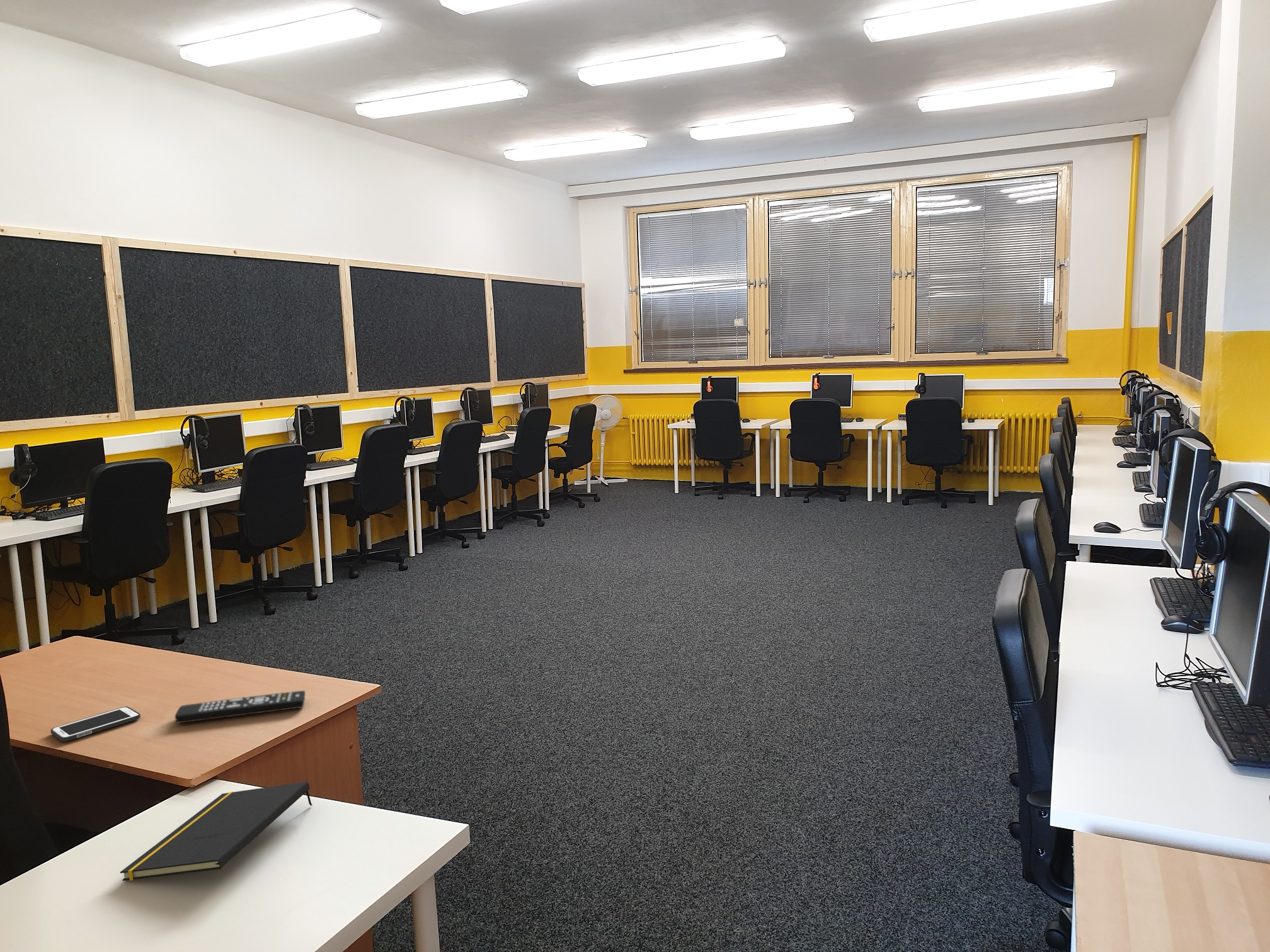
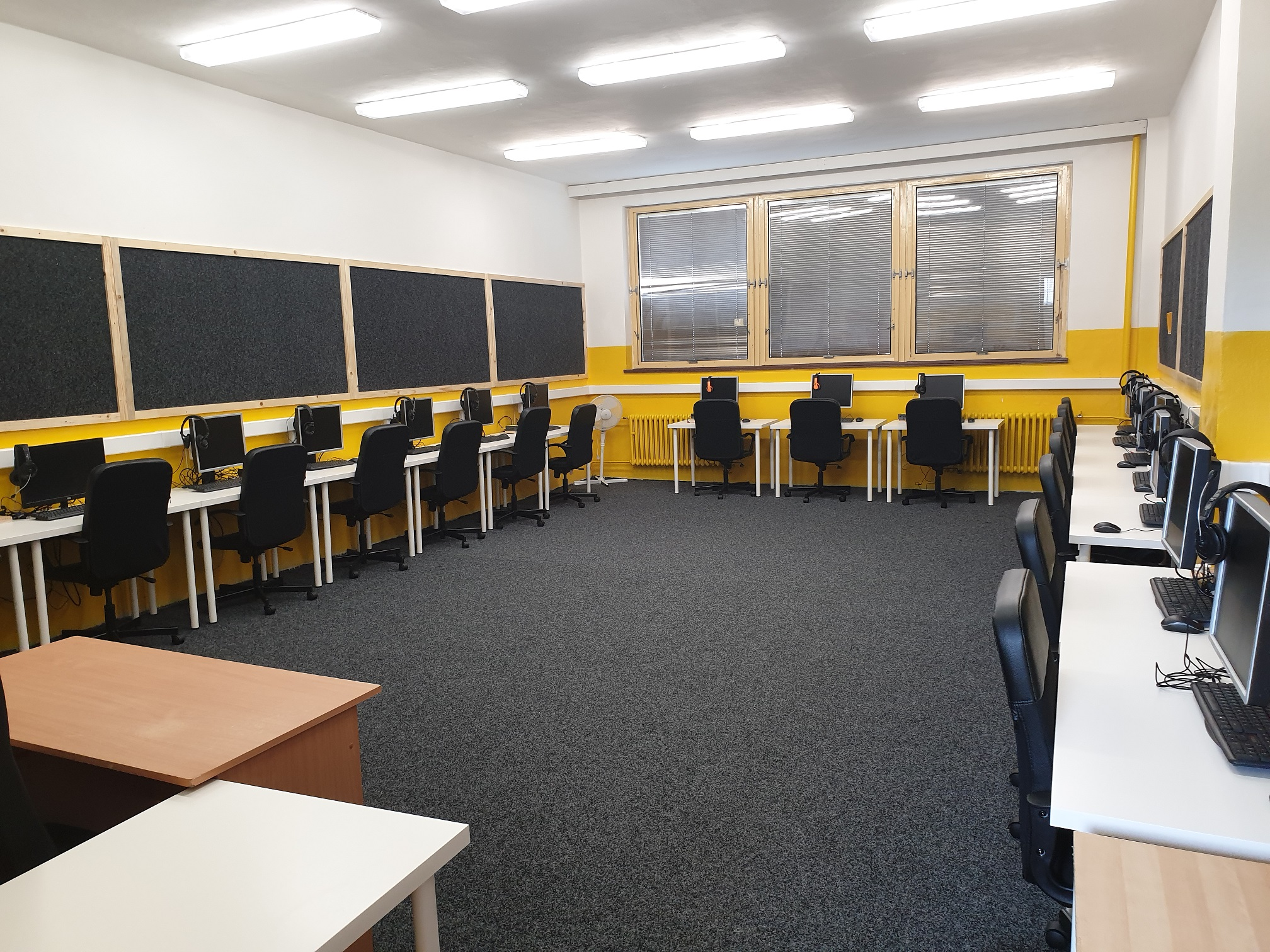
- remote control (242, 706)
- notepad (221, 827)
- cell phone (96, 723)
